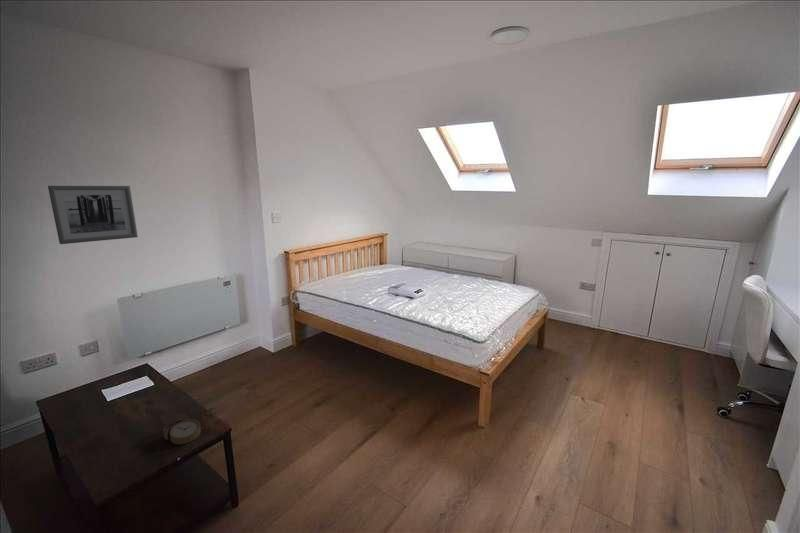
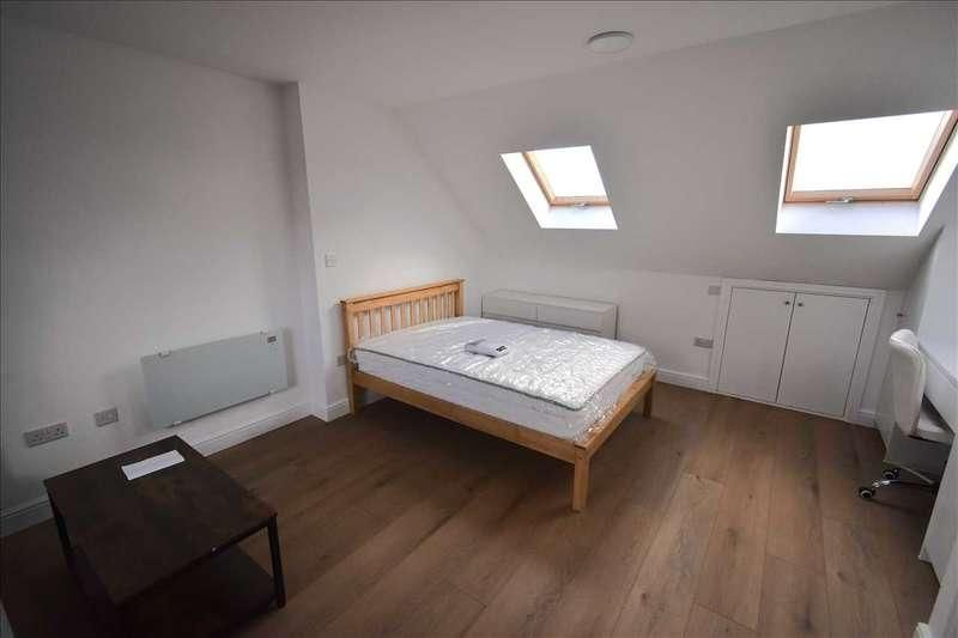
- alarm clock (181, 430)
- wall art (96, 213)
